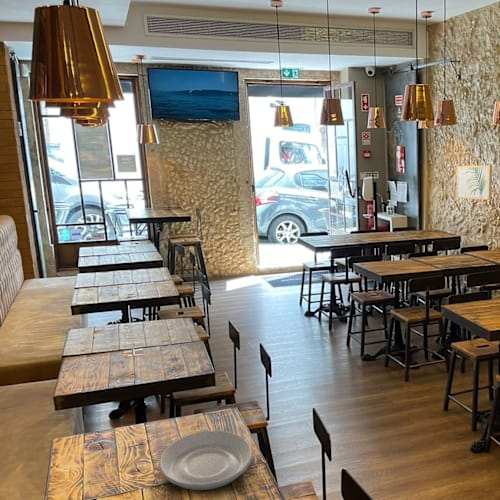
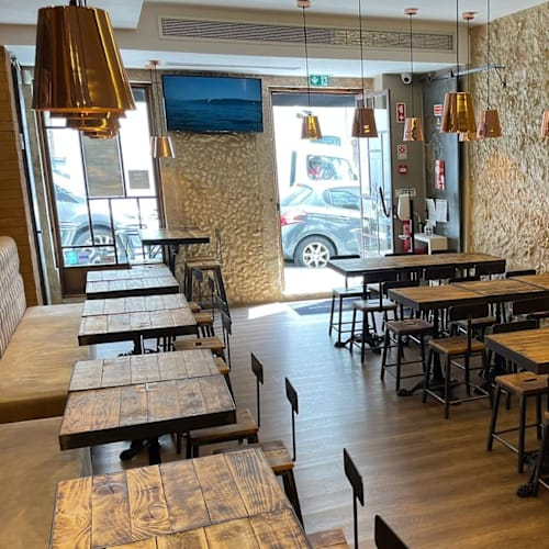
- plate (206, 461)
- wall art (473, 182)
